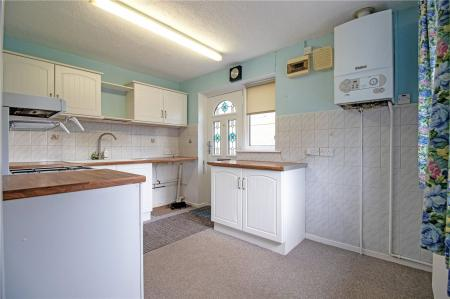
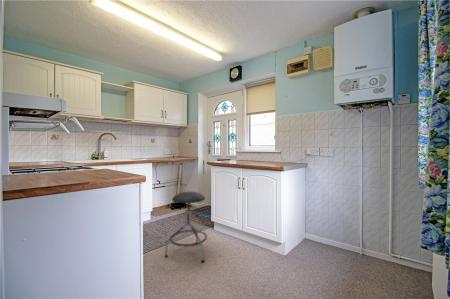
+ stool (190, 223)
